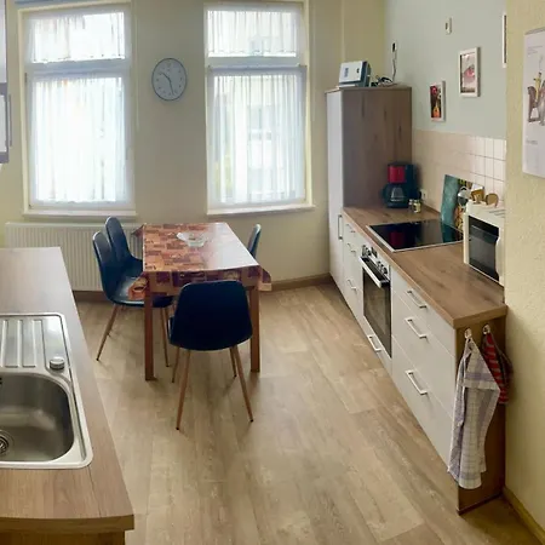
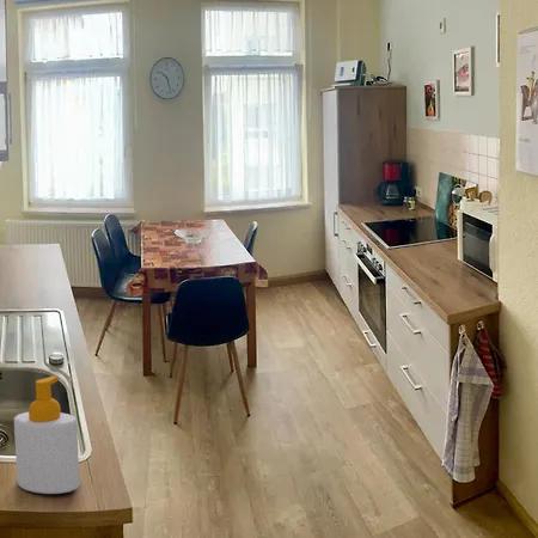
+ soap bottle (45, 433)
